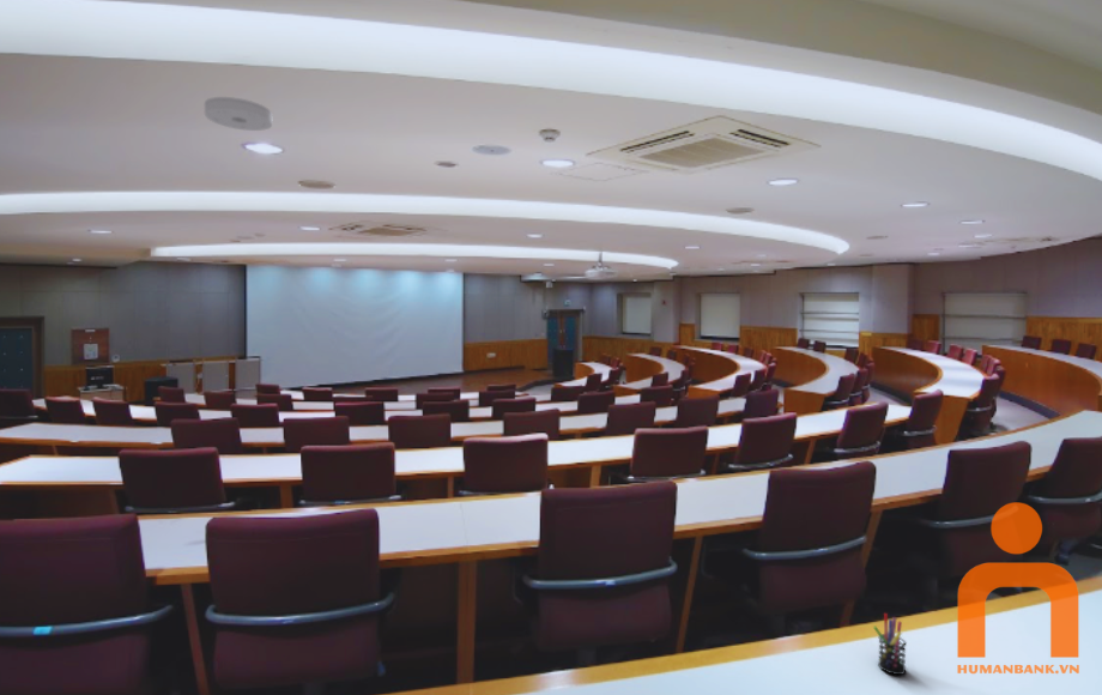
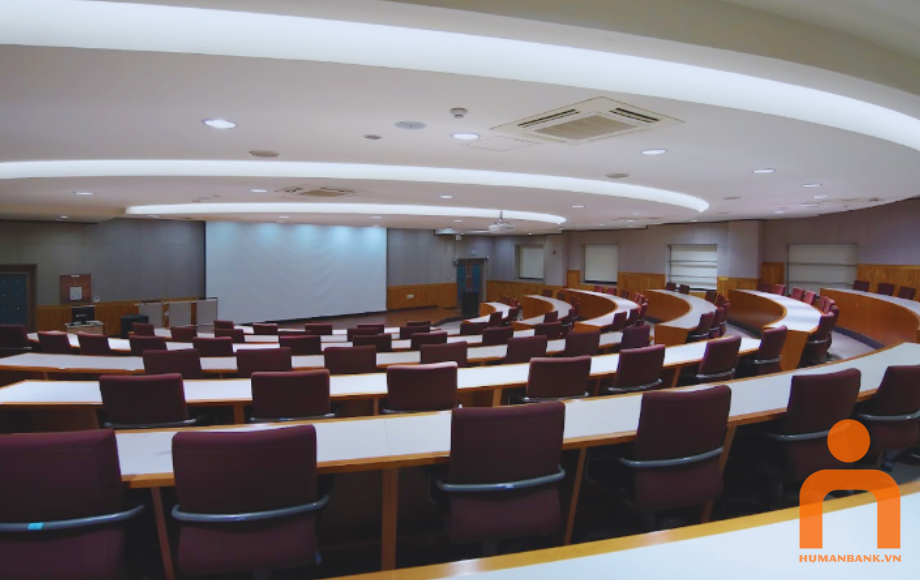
- smoke detector (238, 114)
- pen holder (888, 642)
